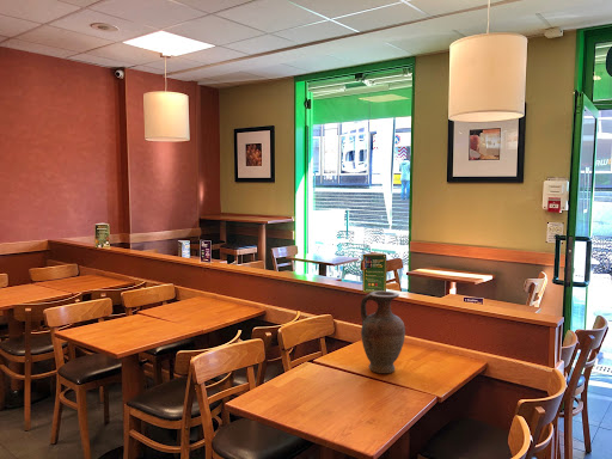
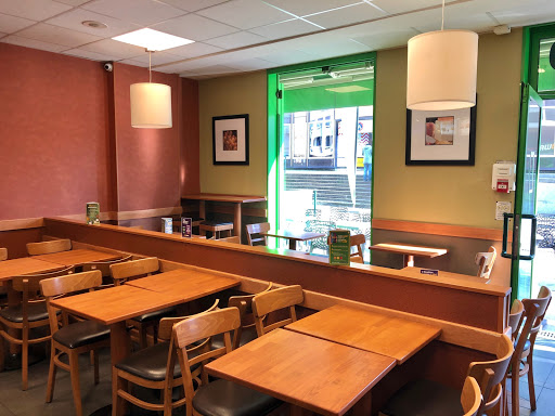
- vase (382, 331)
